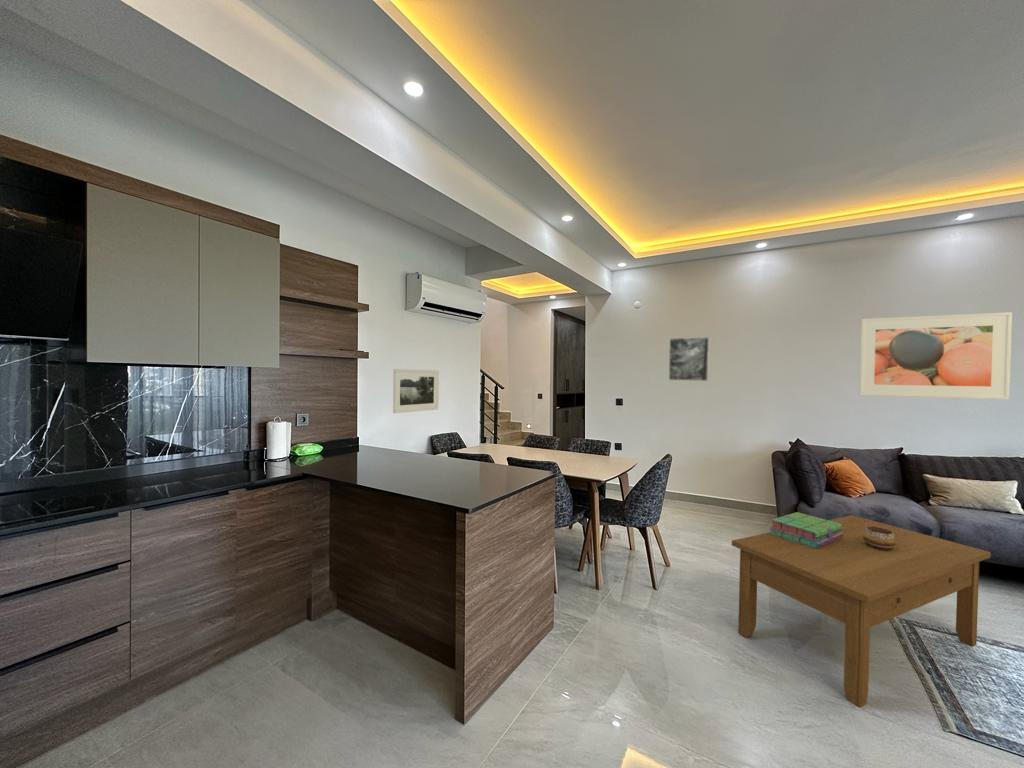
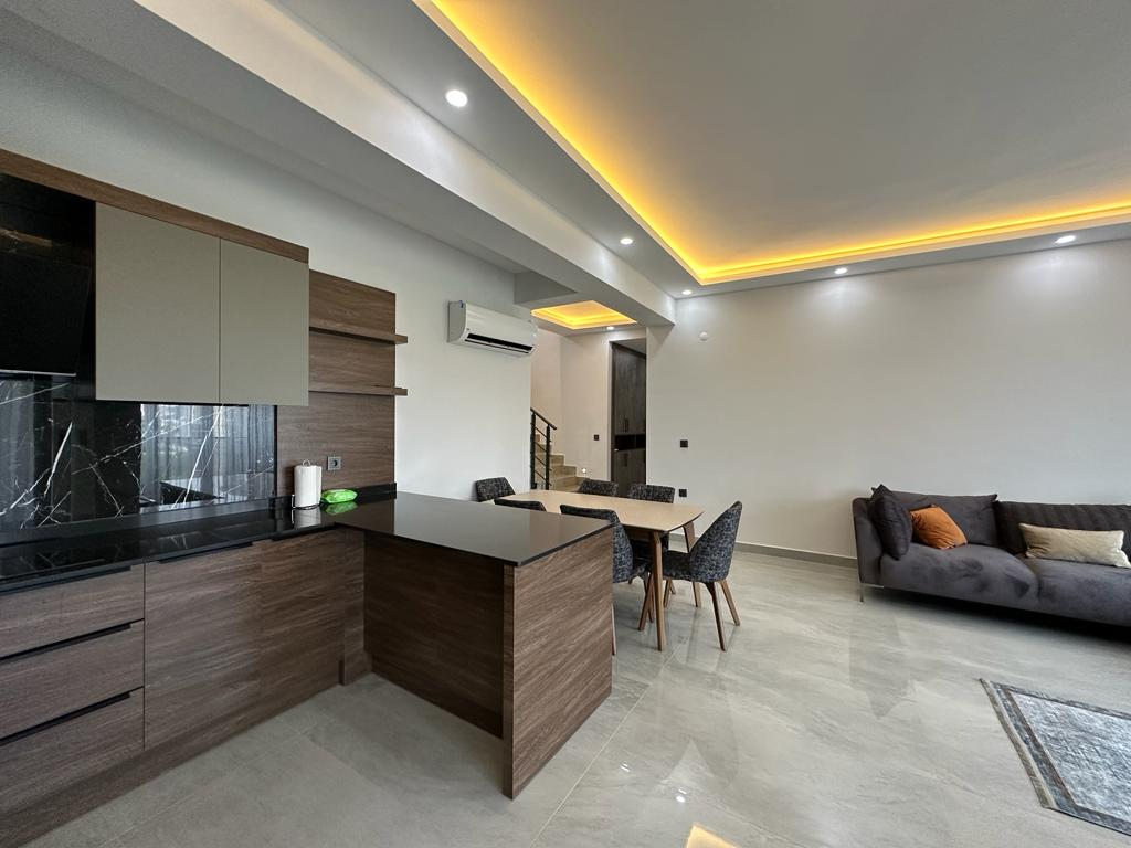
- decorative bowl (879, 538)
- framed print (417, 390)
- coffee table (856, 592)
- stack of books (805, 528)
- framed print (688, 359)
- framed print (930, 356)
